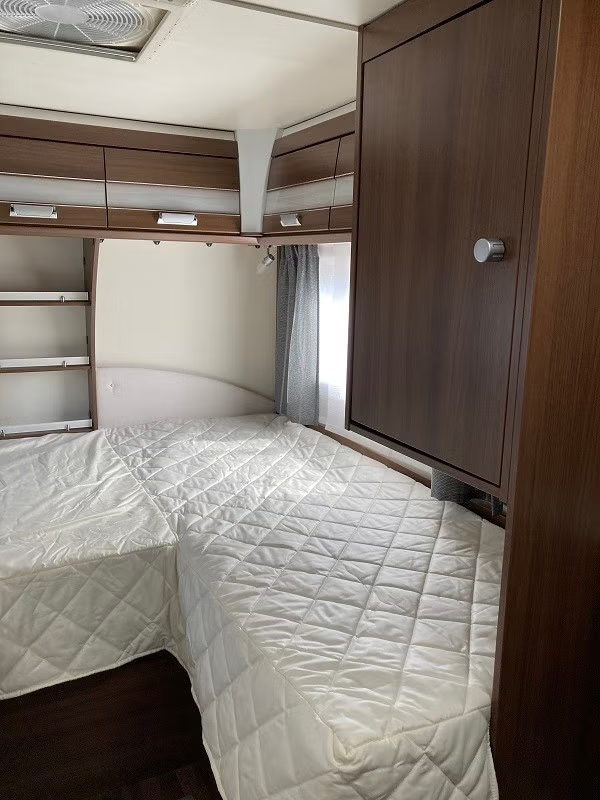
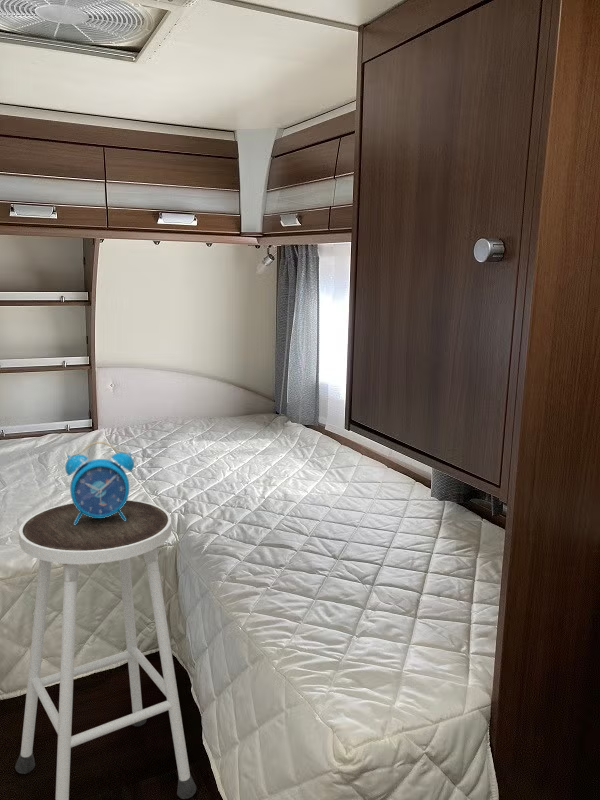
+ alarm clock (100, 481)
+ stool (101, 659)
